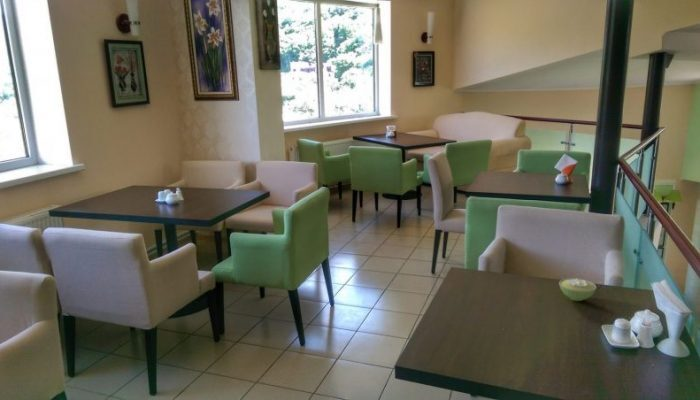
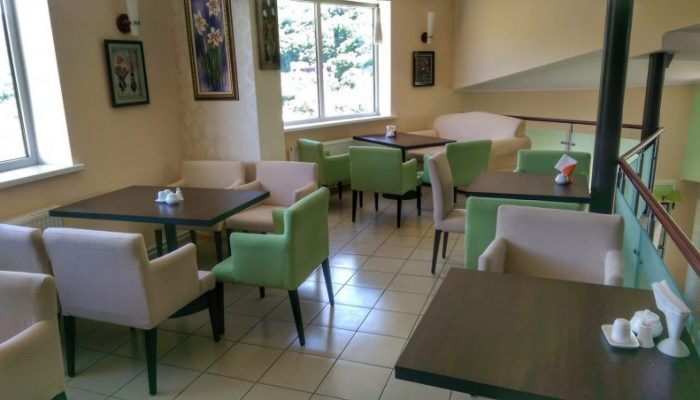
- sugar bowl (577, 289)
